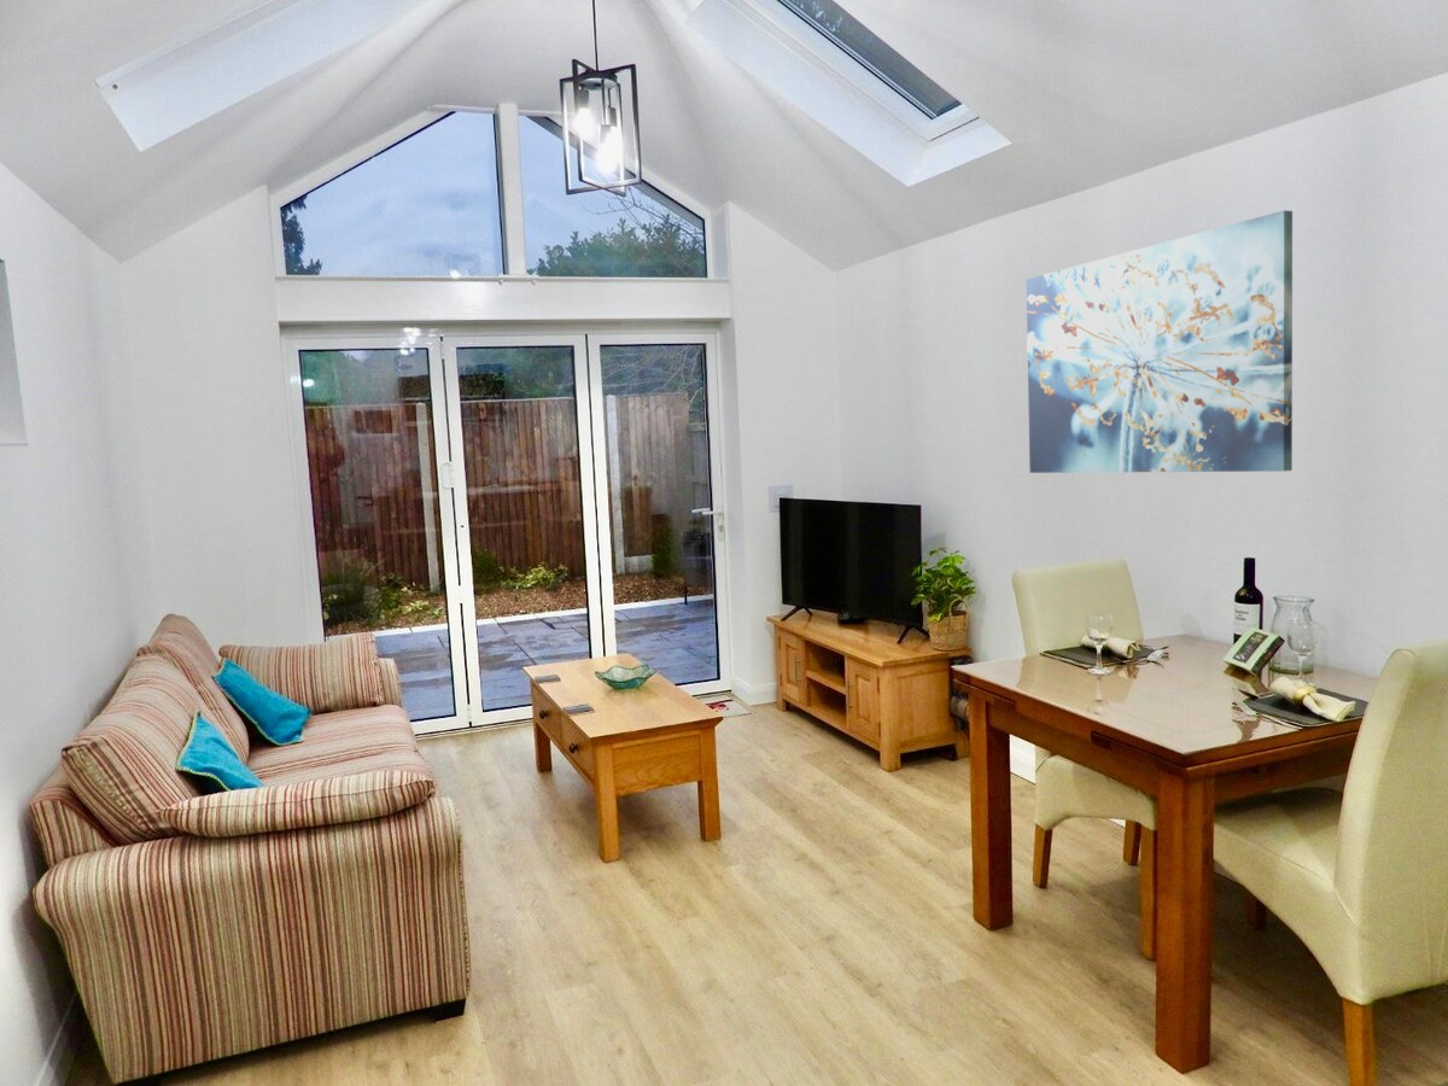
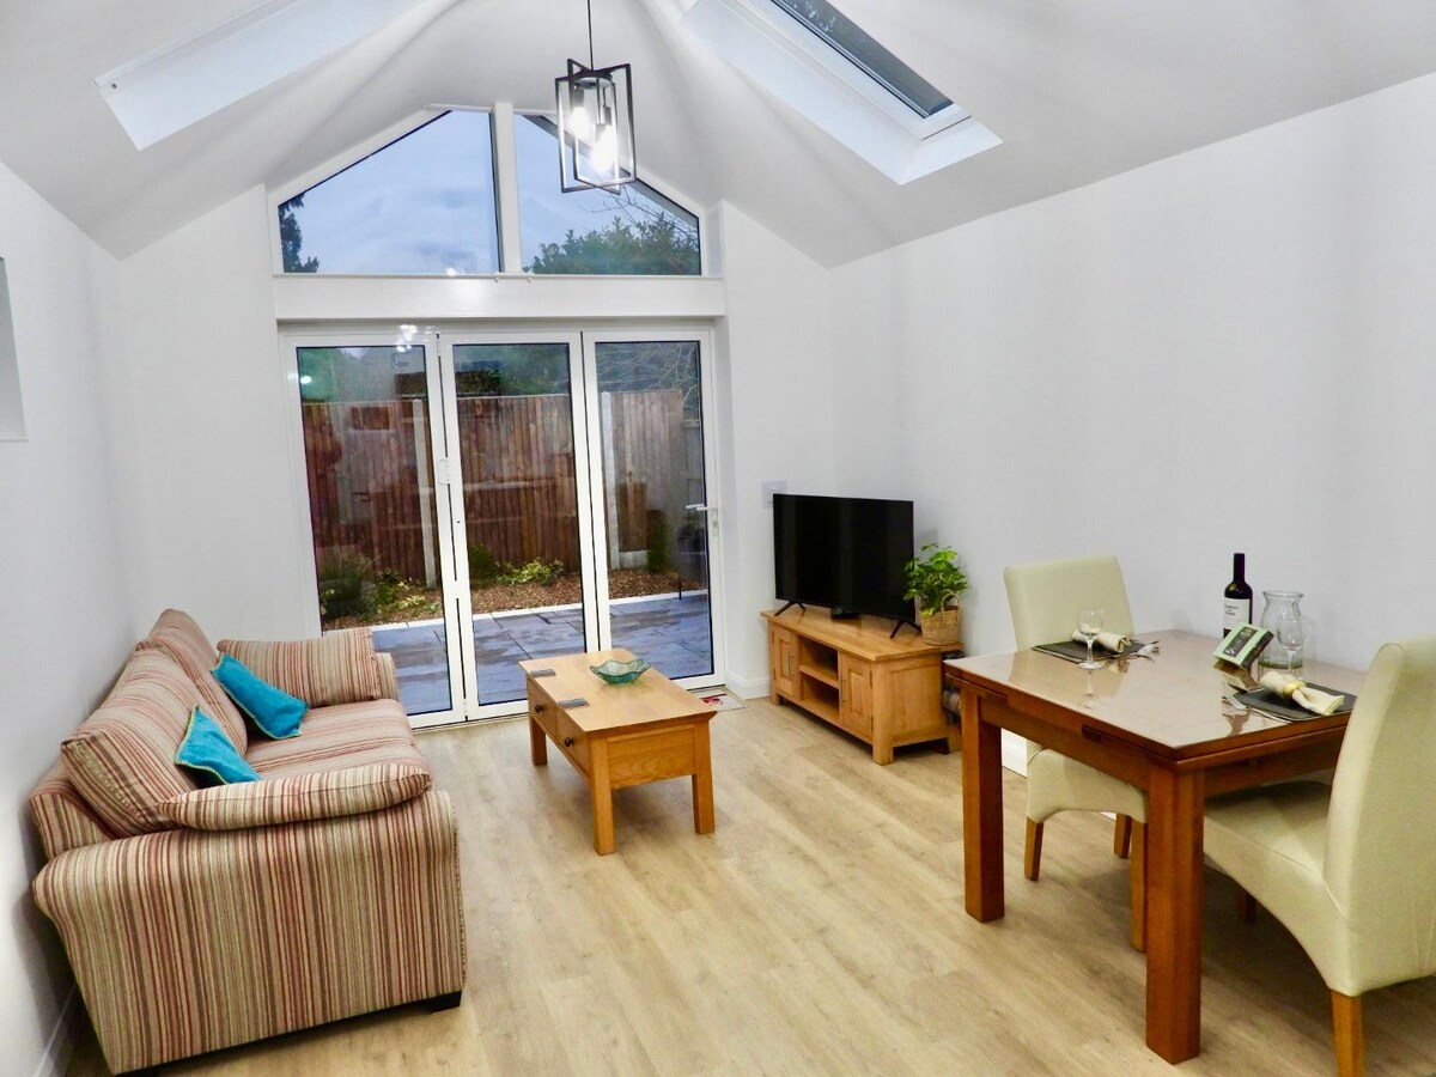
- wall art (1140, 362)
